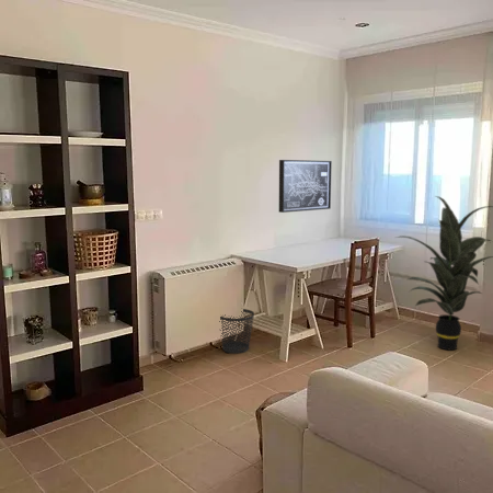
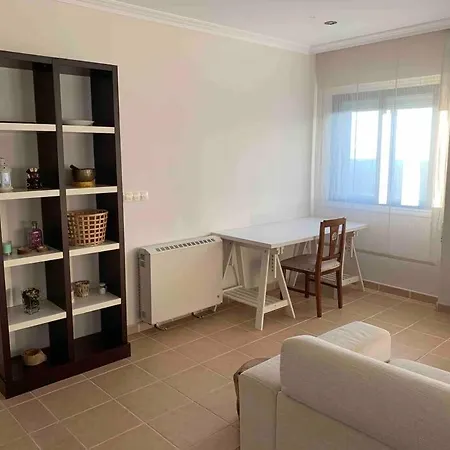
- indoor plant (448, 272)
- wall art (306, 185)
- wastebasket (236, 331)
